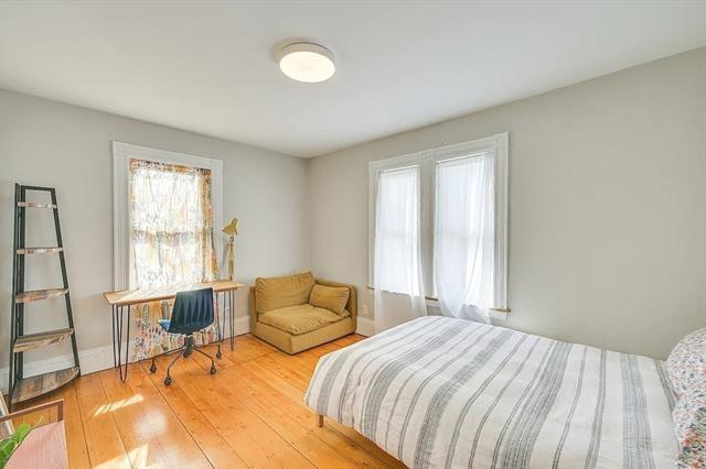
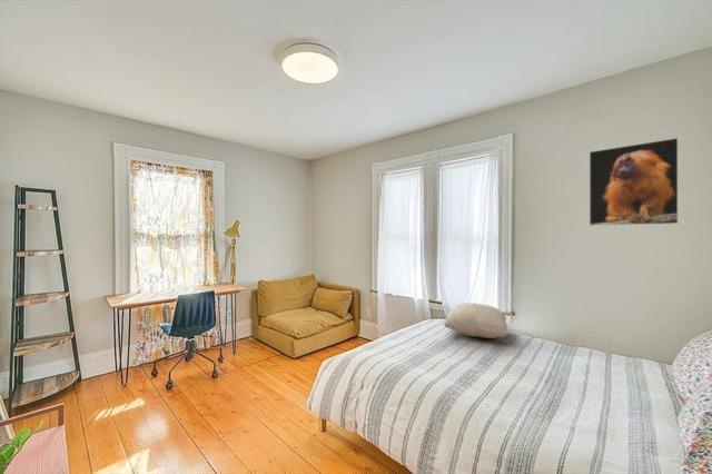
+ pillow (476, 318)
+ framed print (630, 185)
